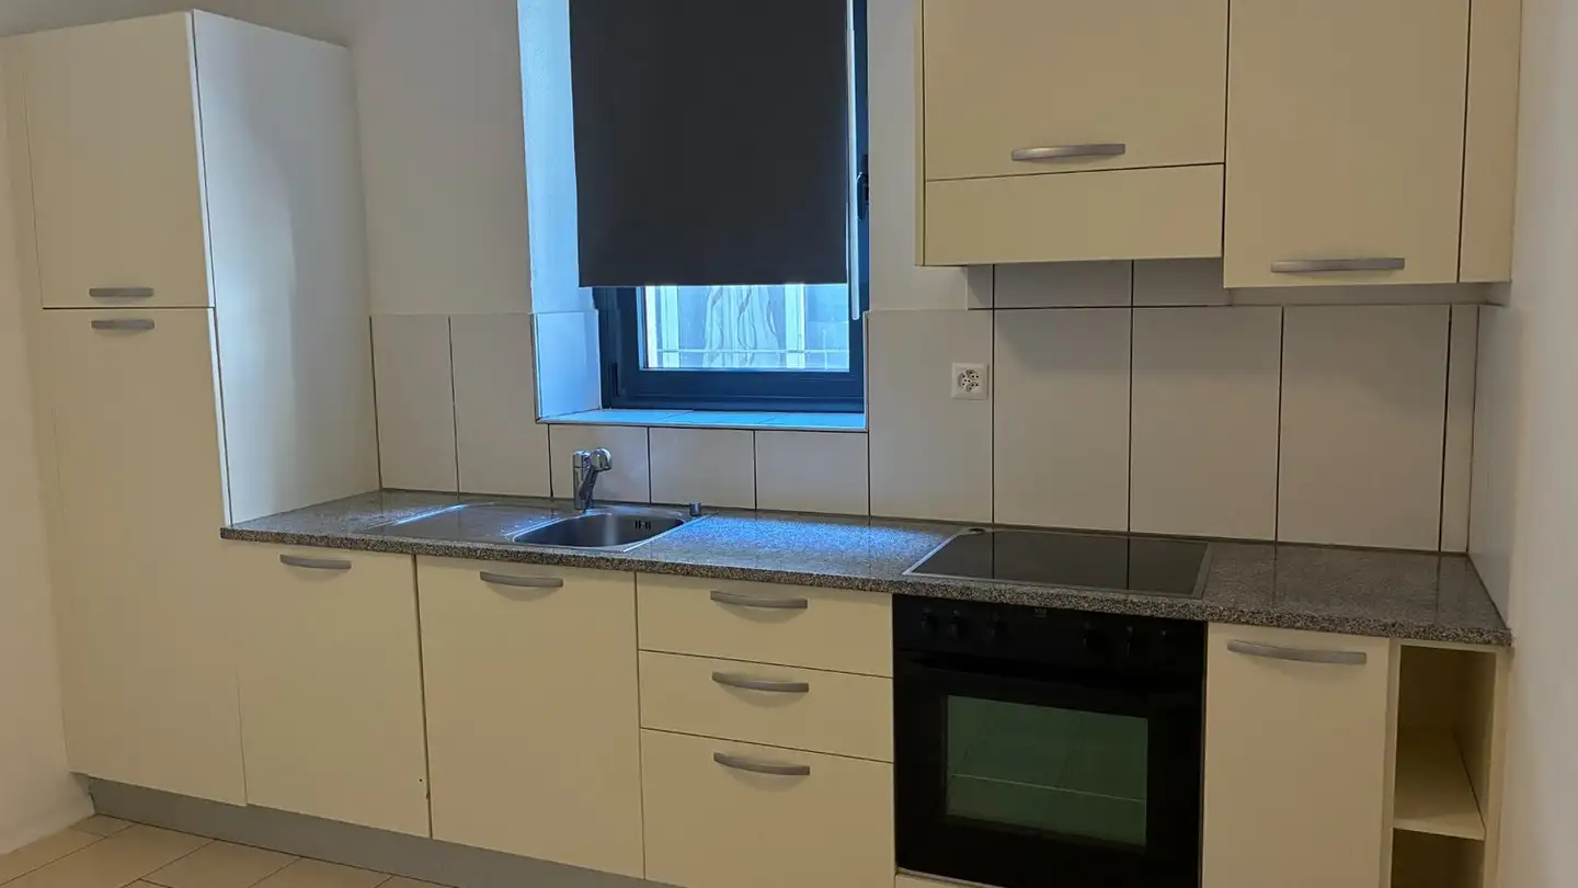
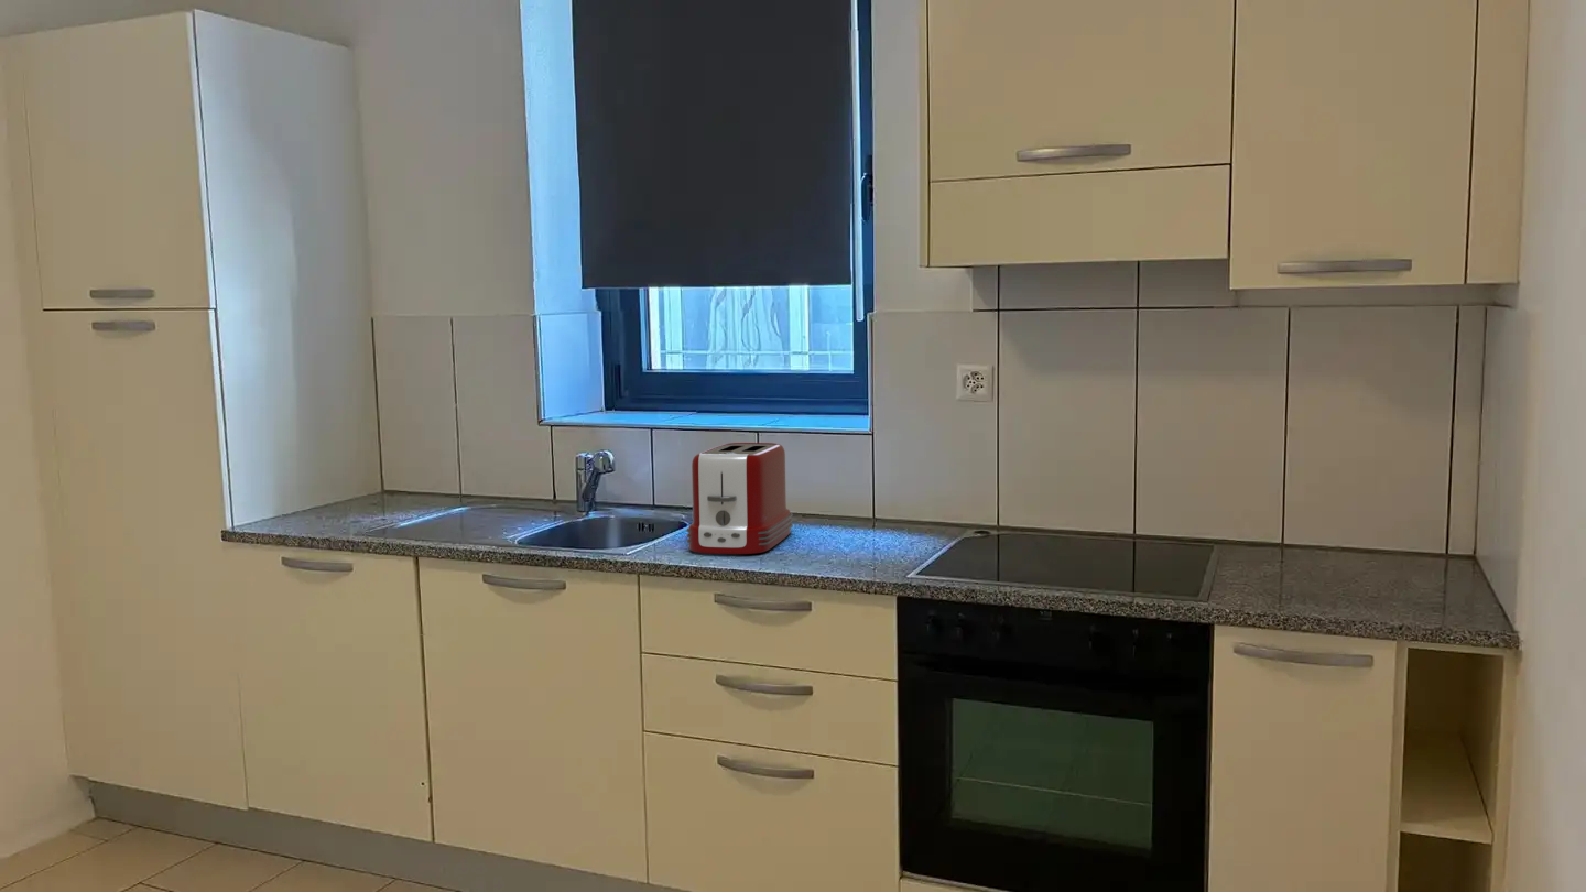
+ toaster (740, 494)
